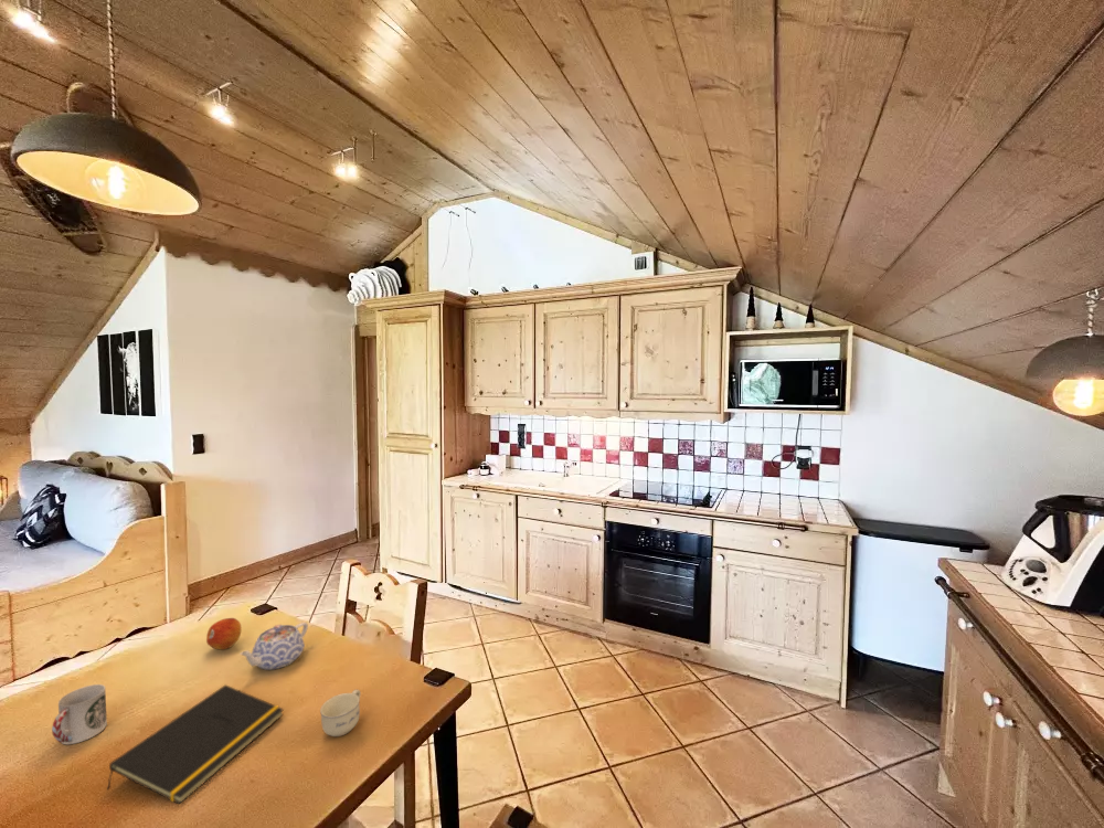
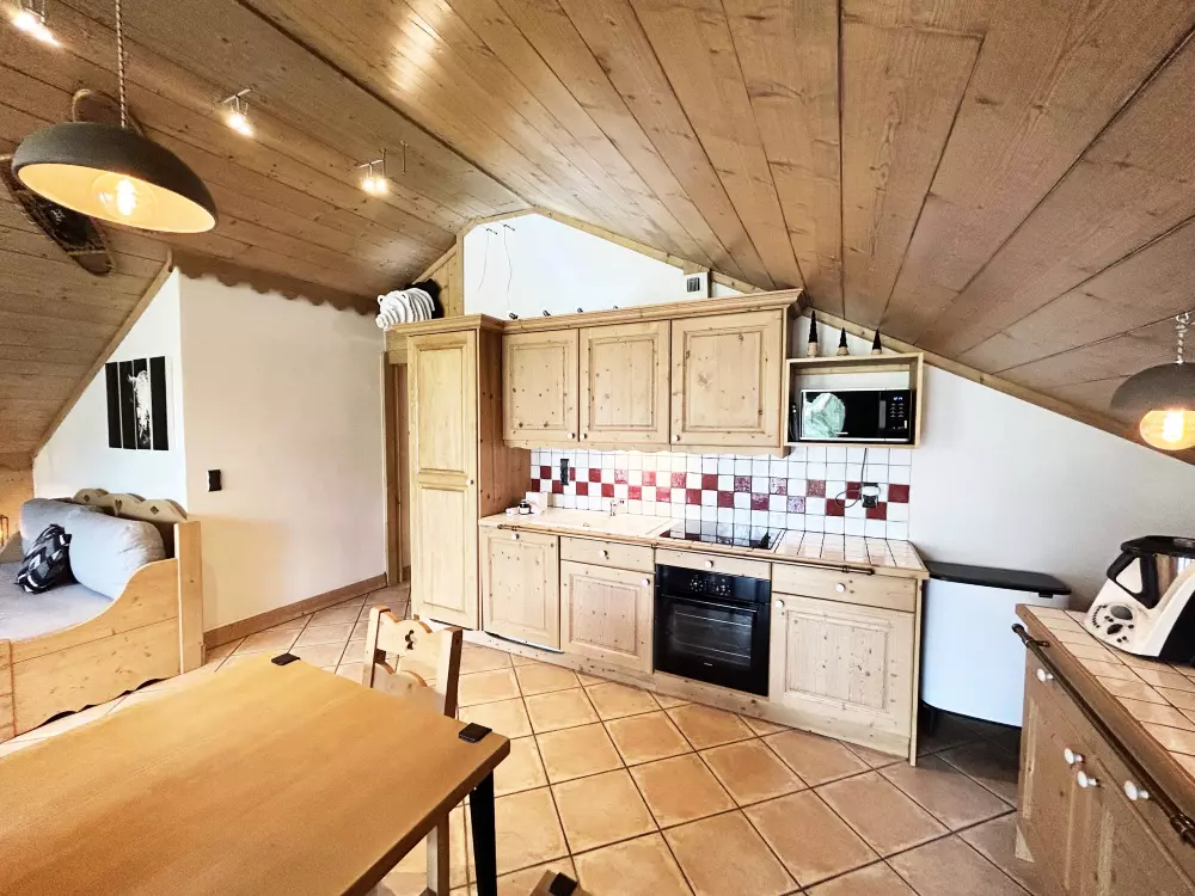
- teapot (276, 644)
- fruit (224, 634)
- notepad (205, 735)
- cup (76, 718)
- cup (344, 712)
